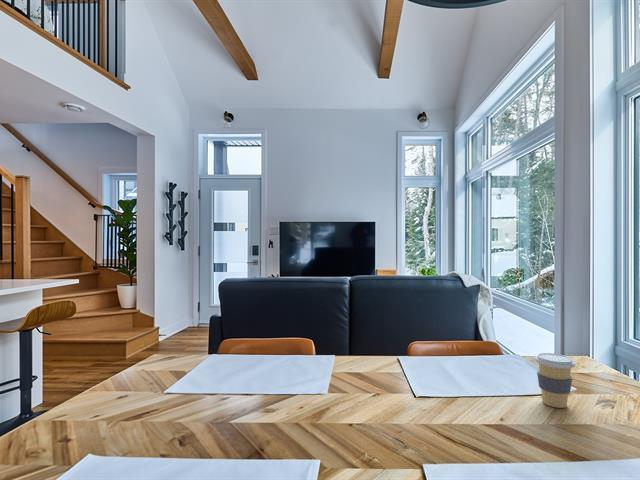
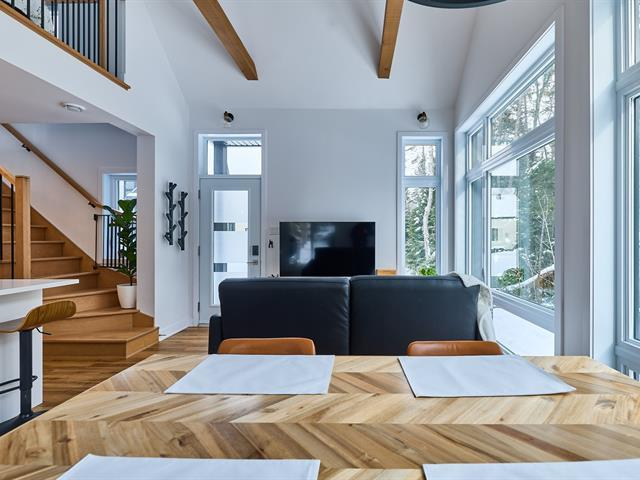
- coffee cup (554, 380)
